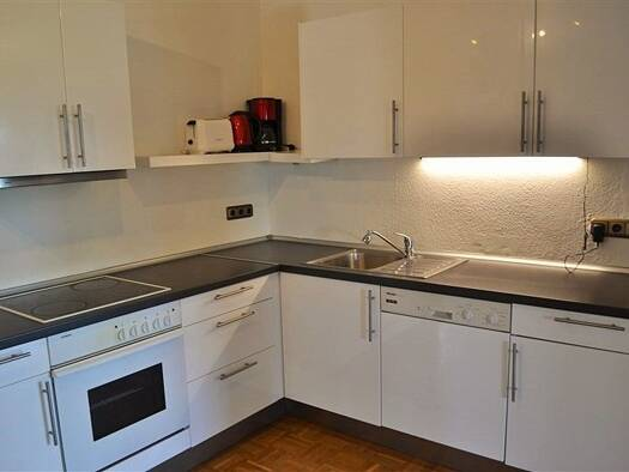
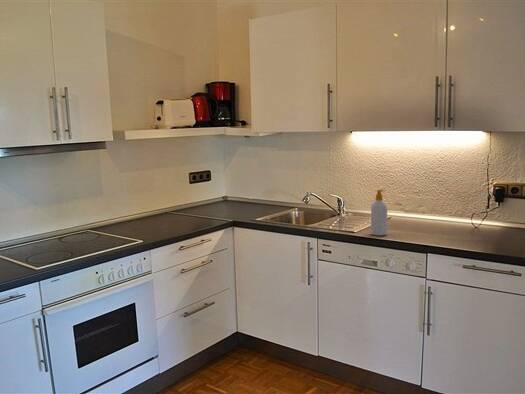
+ soap bottle (379, 212)
